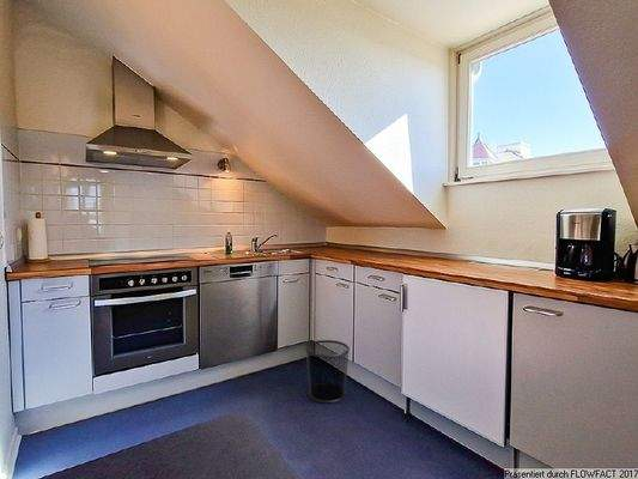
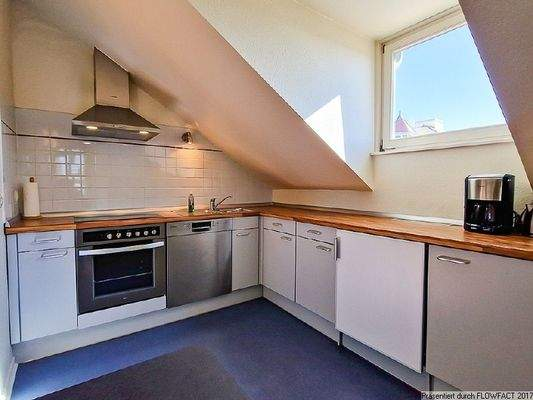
- waste bin (327, 370)
